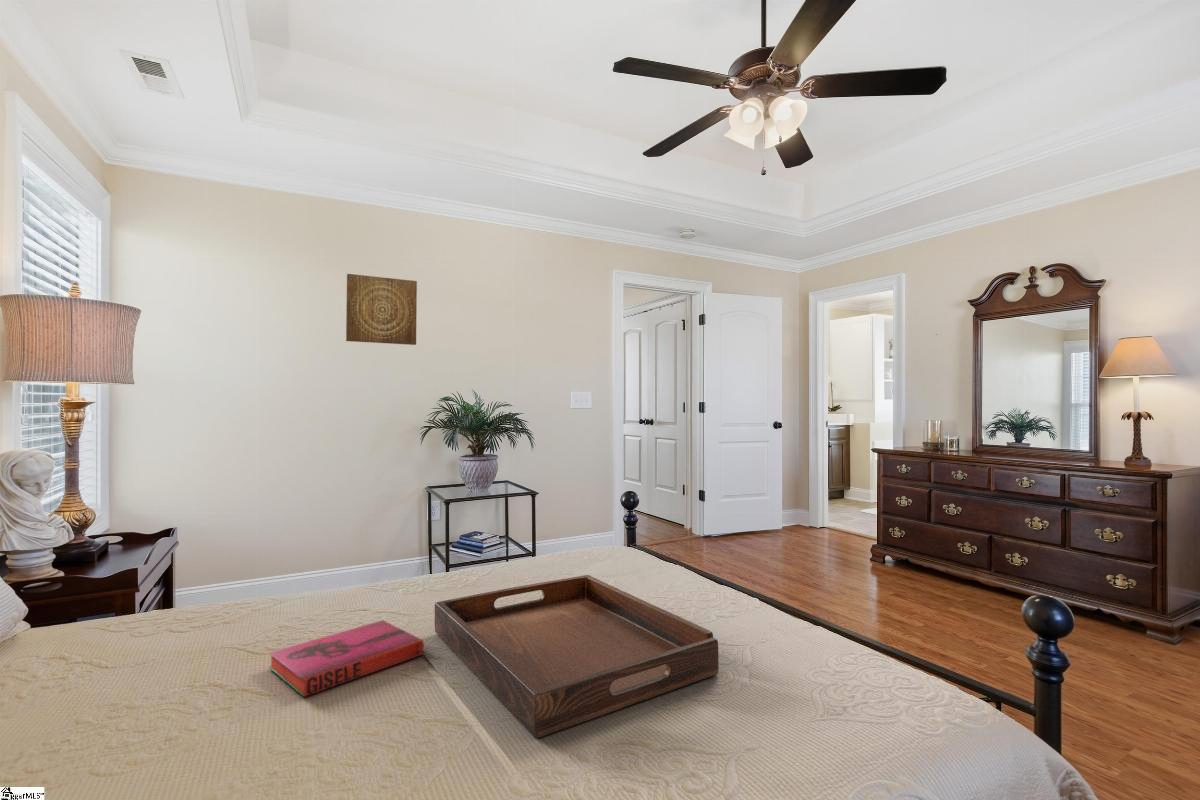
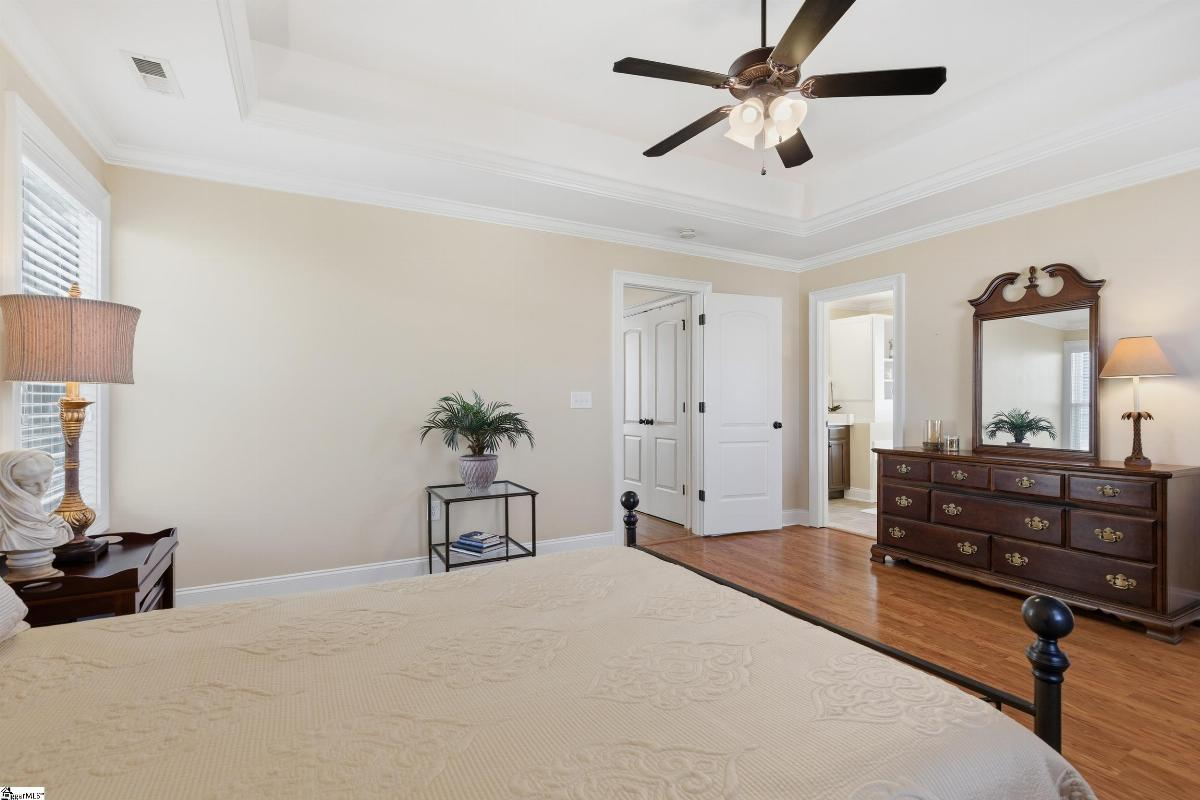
- wall art (382, 310)
- serving tray (568, 634)
- hardback book (348, 653)
